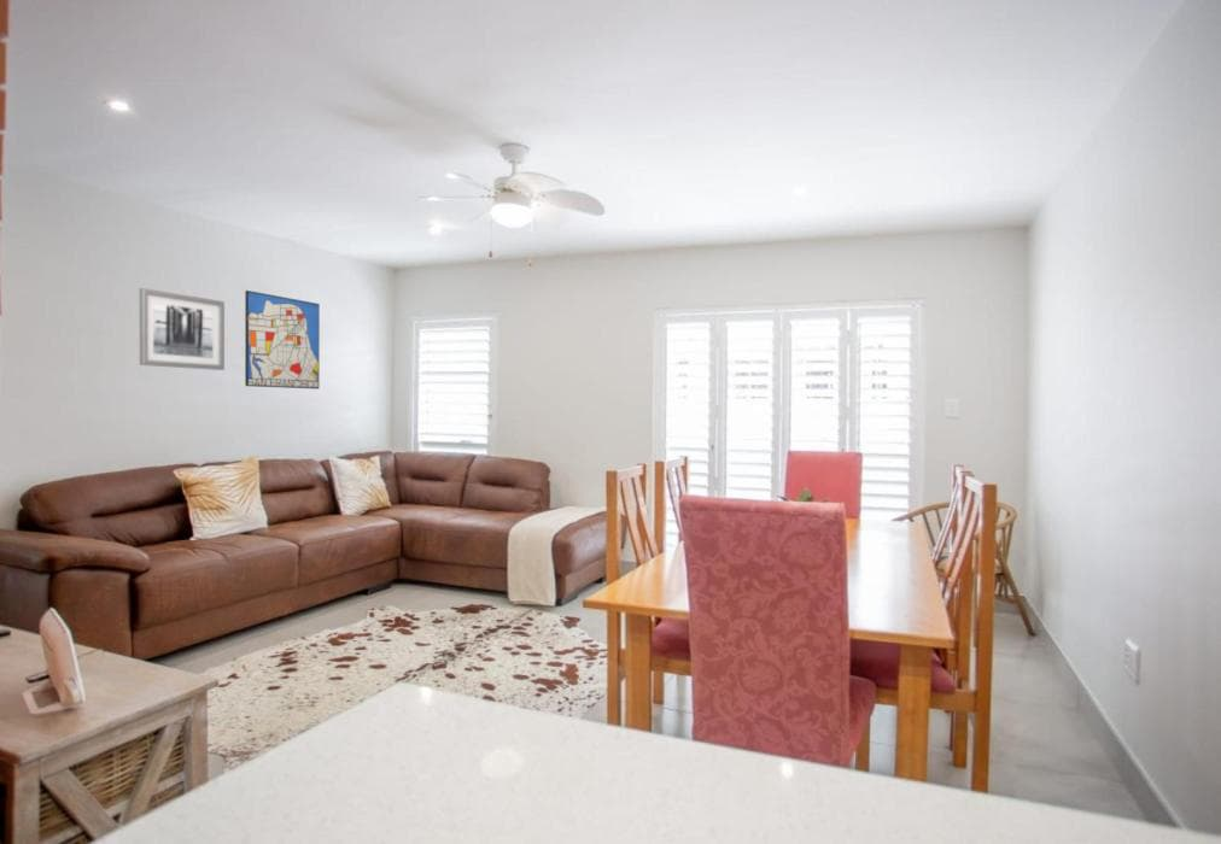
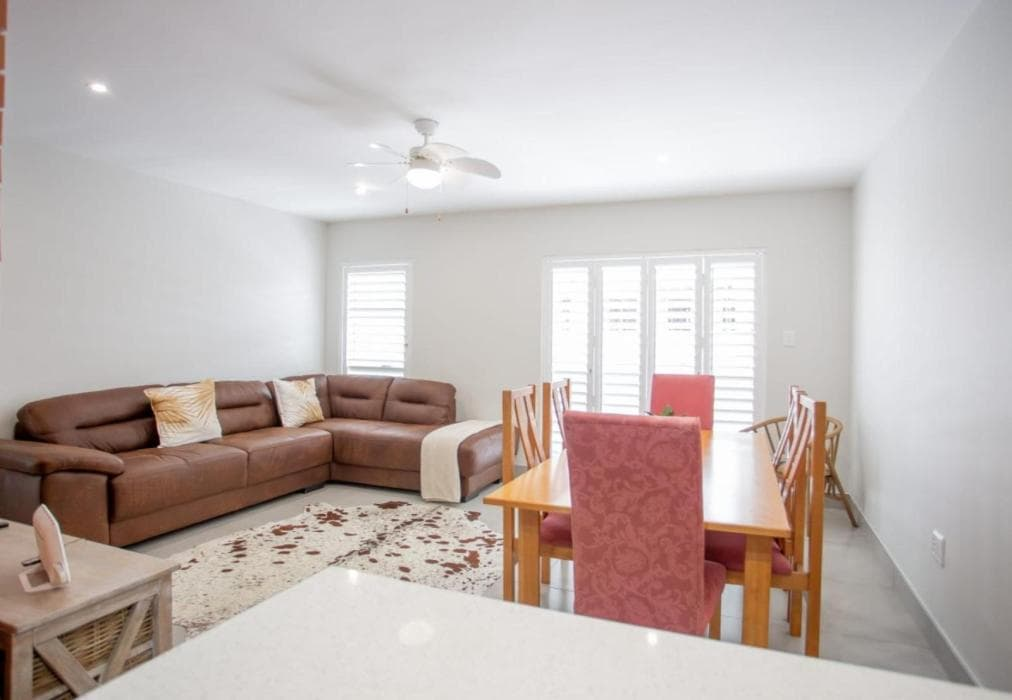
- wall art (183, 332)
- wall art (284, 342)
